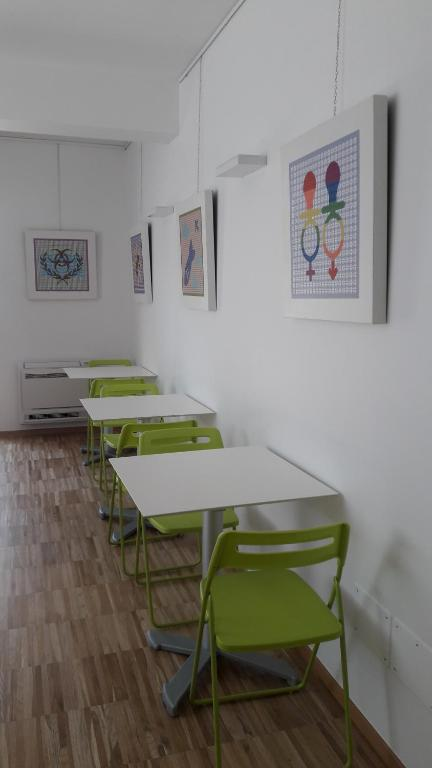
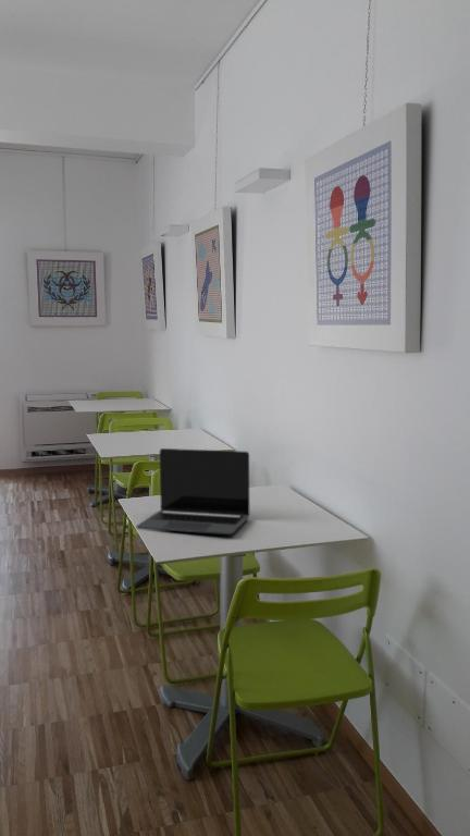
+ laptop (194, 489)
